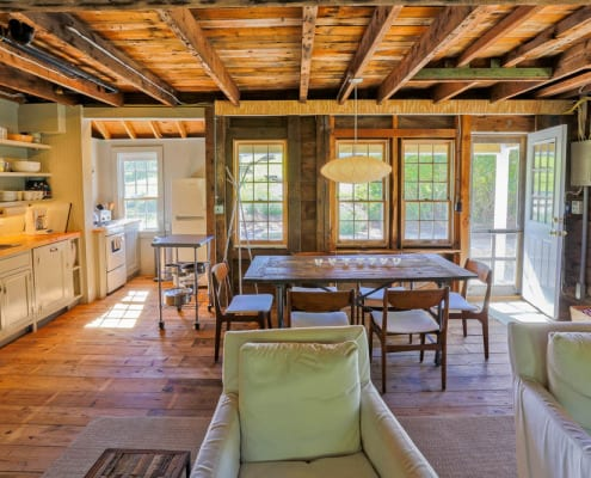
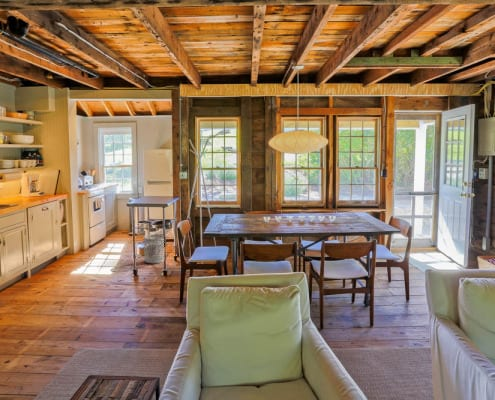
+ waste bin (154, 249)
